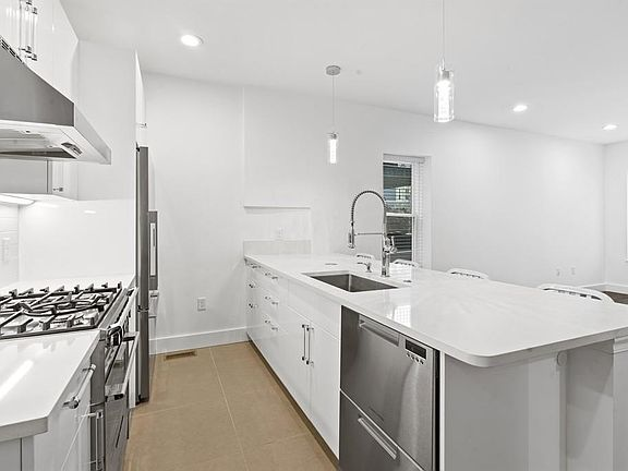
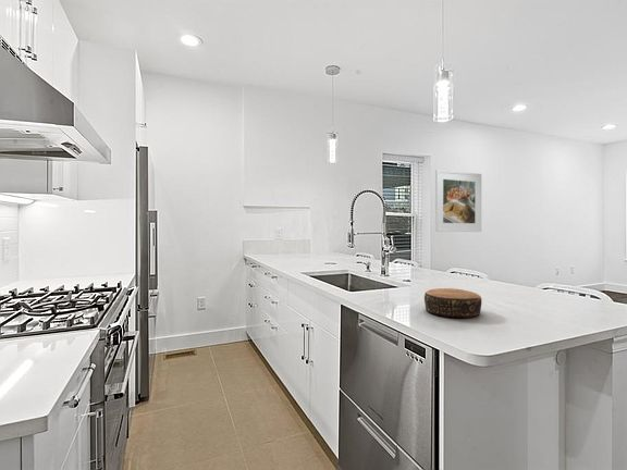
+ bowl (452, 300)
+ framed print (458, 201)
